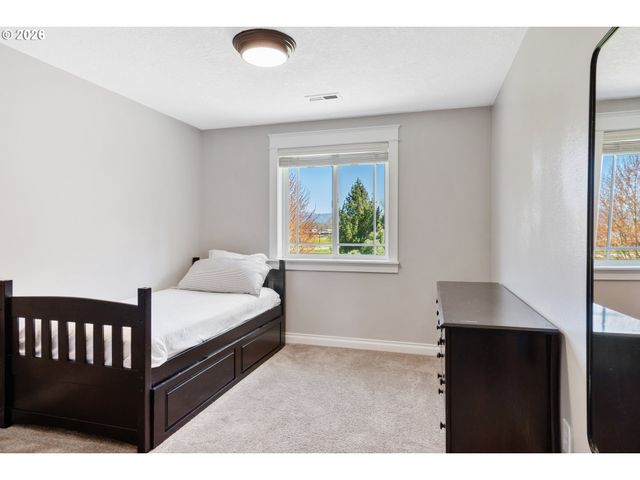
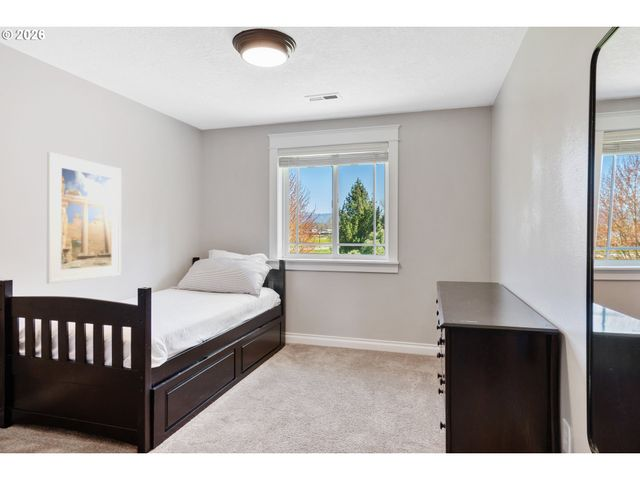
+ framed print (87, 220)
